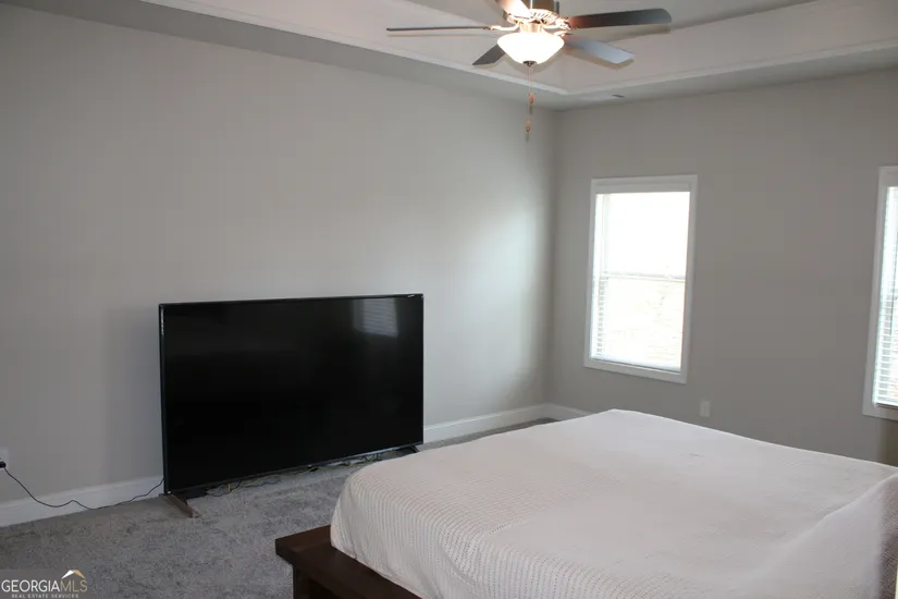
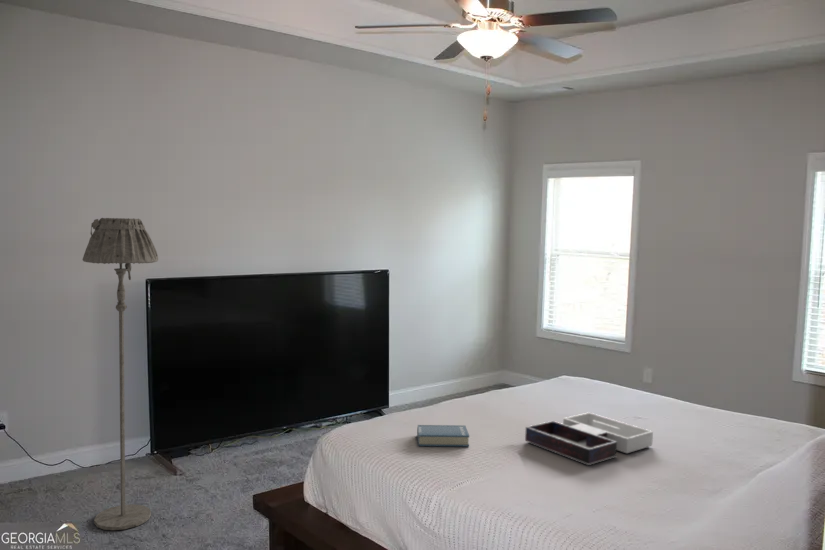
+ hardback book (442, 435)
+ tray (588, 436)
+ floor lamp (122, 370)
